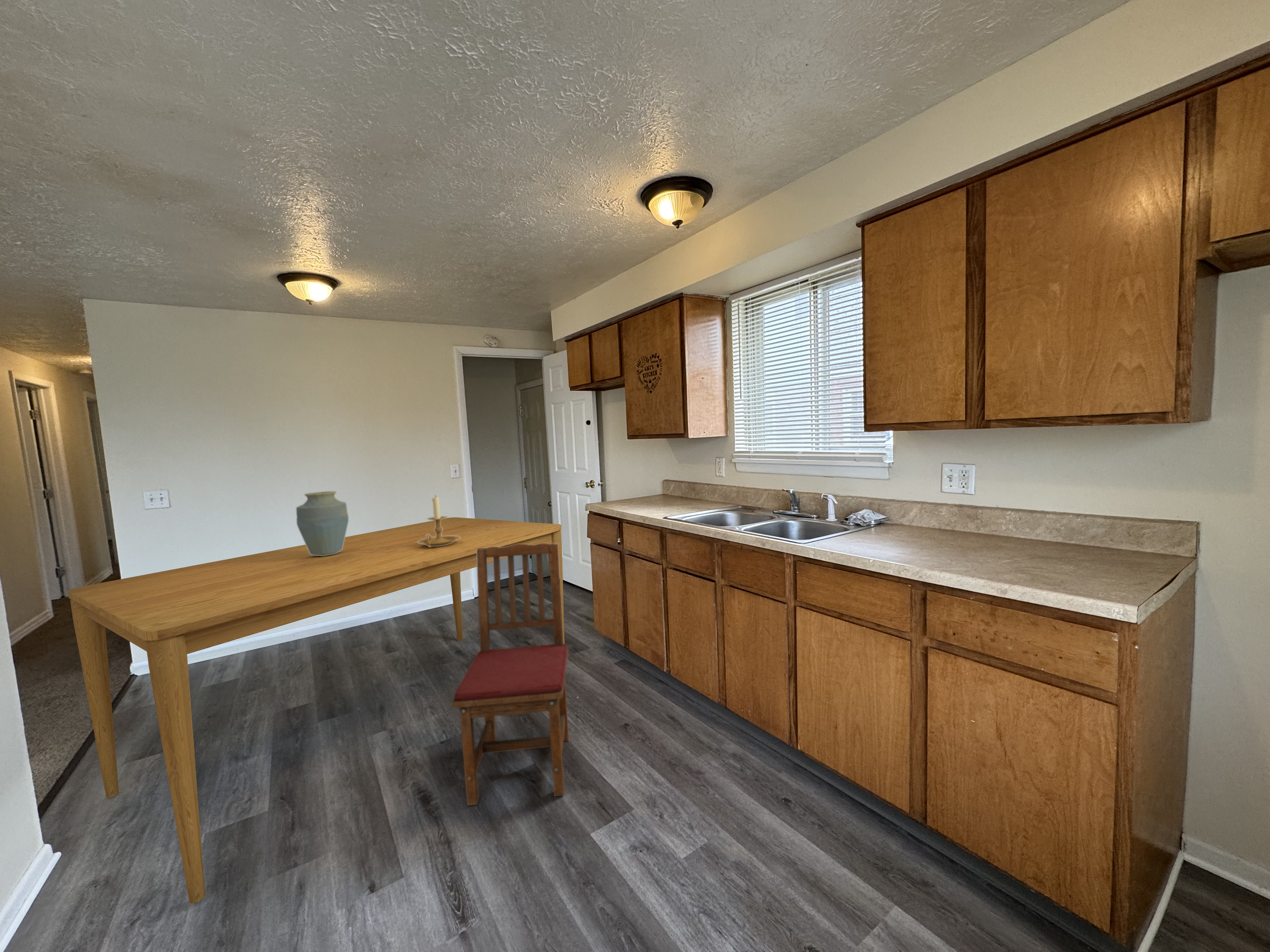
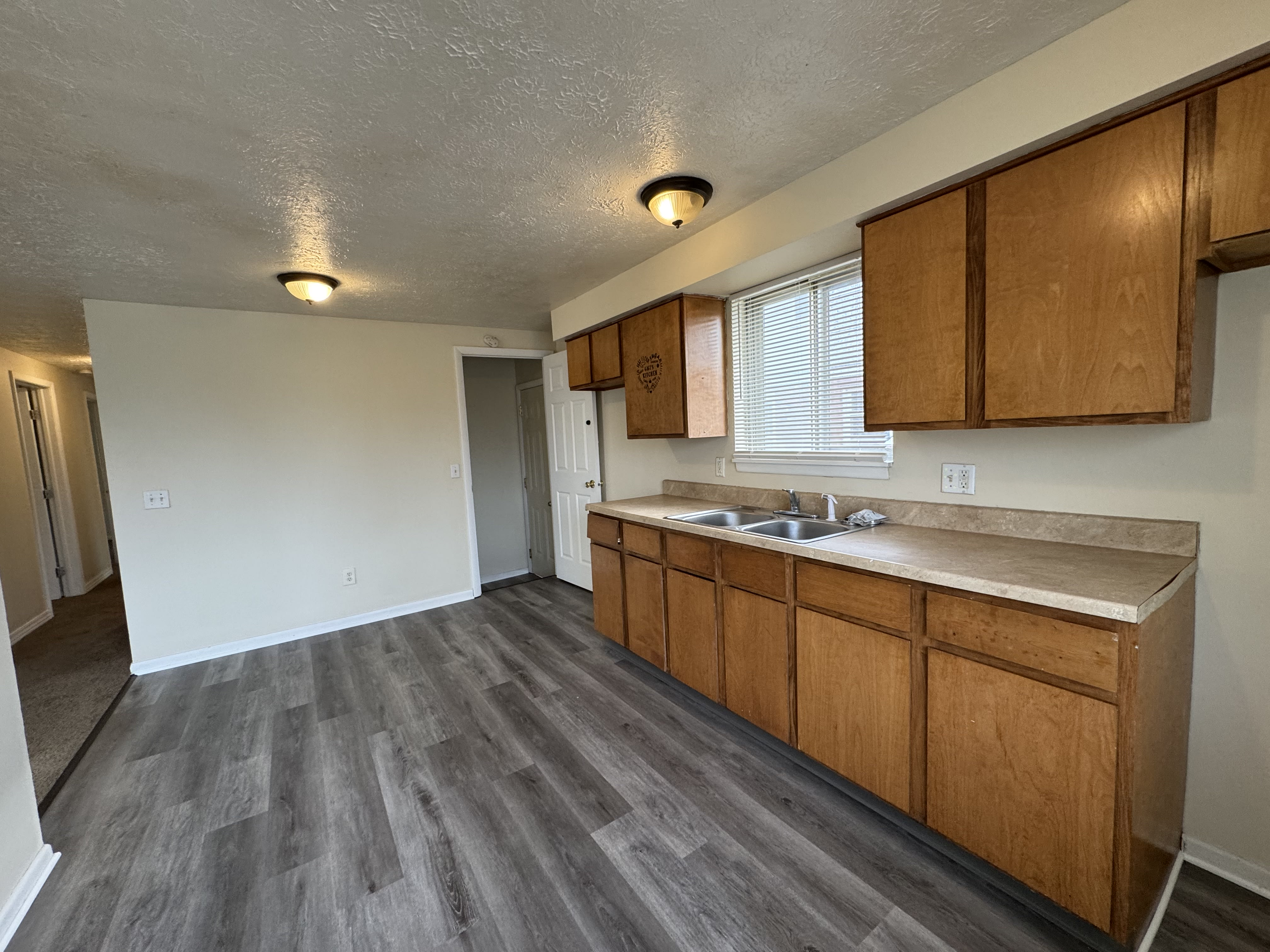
- candle holder (437, 519)
- vase (323, 523)
- dining chair (517, 660)
- dining table (363, 601)
